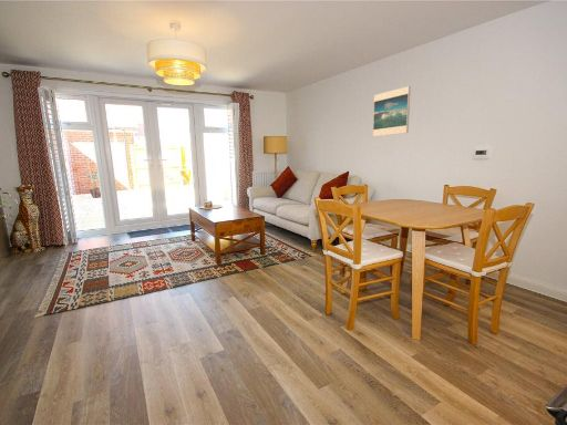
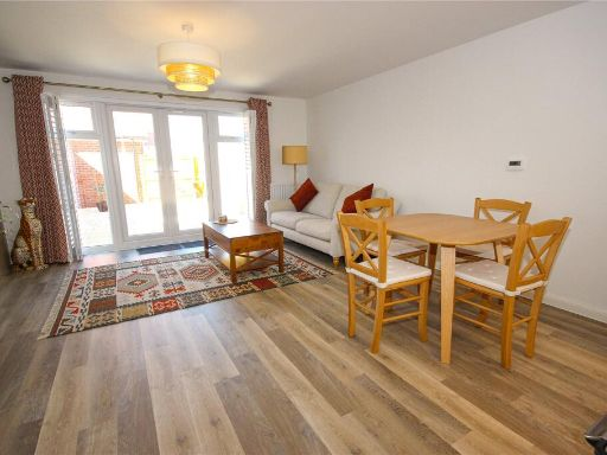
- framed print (390, 113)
